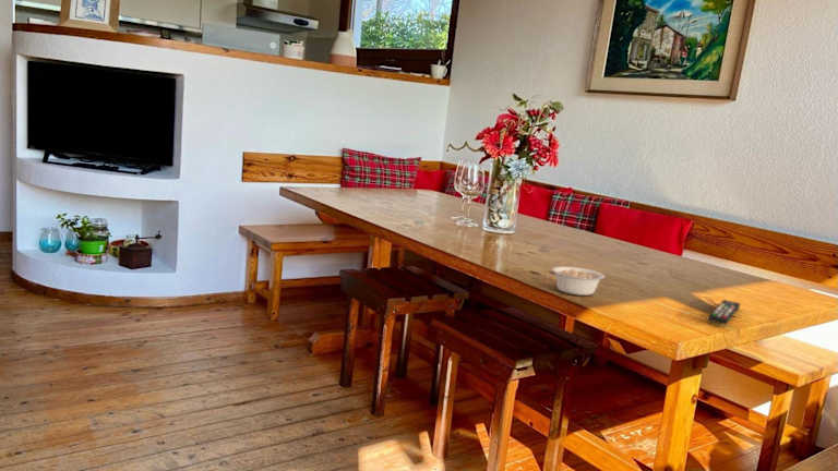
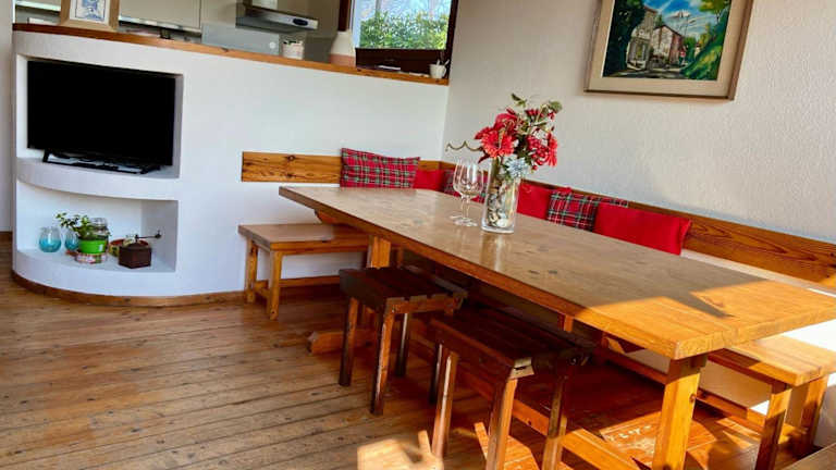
- remote control (725, 311)
- legume (578, 279)
